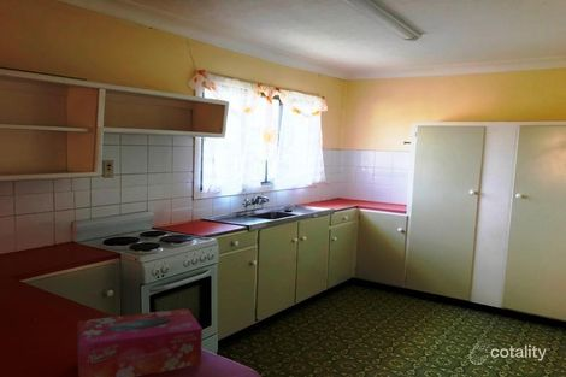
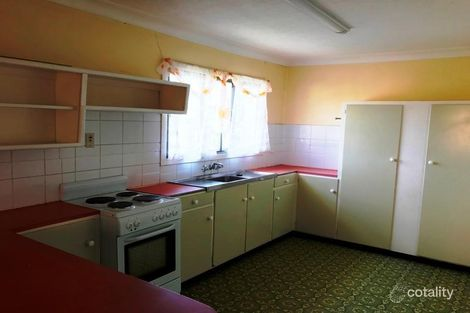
- tissue box (138, 342)
